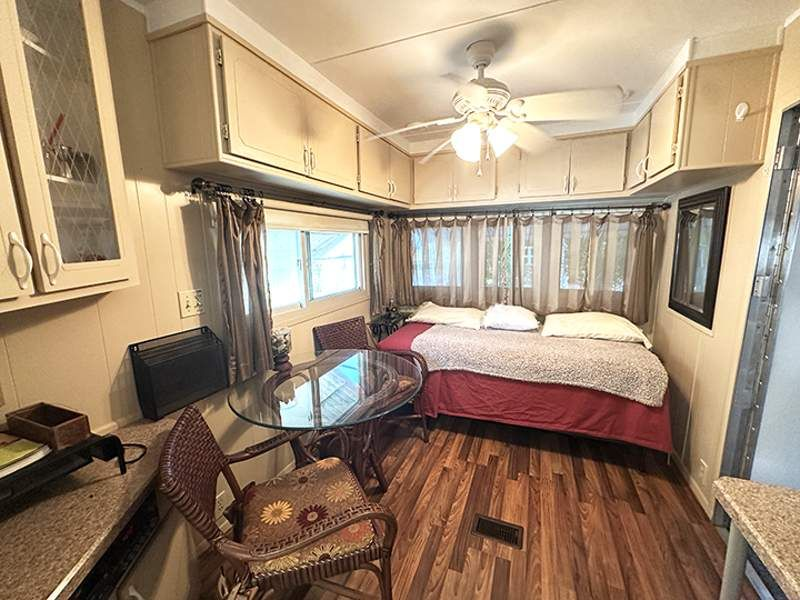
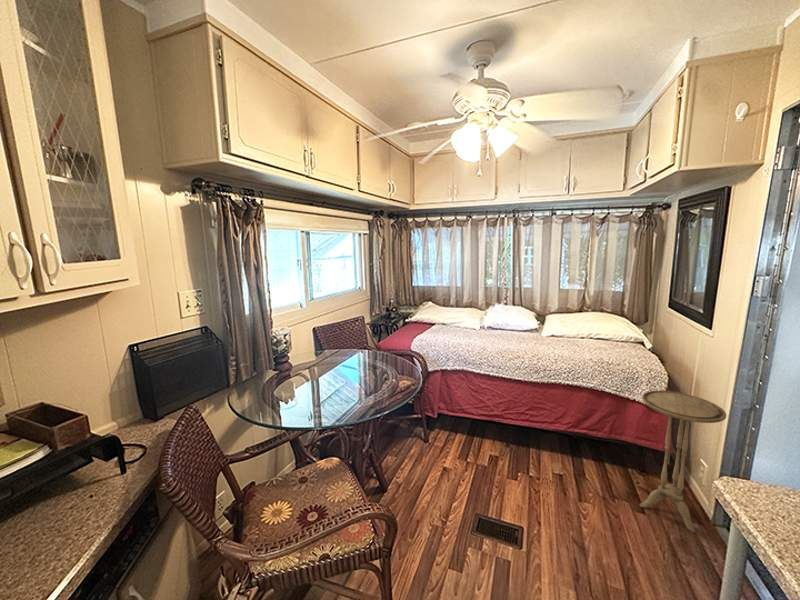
+ side table (676, 459)
